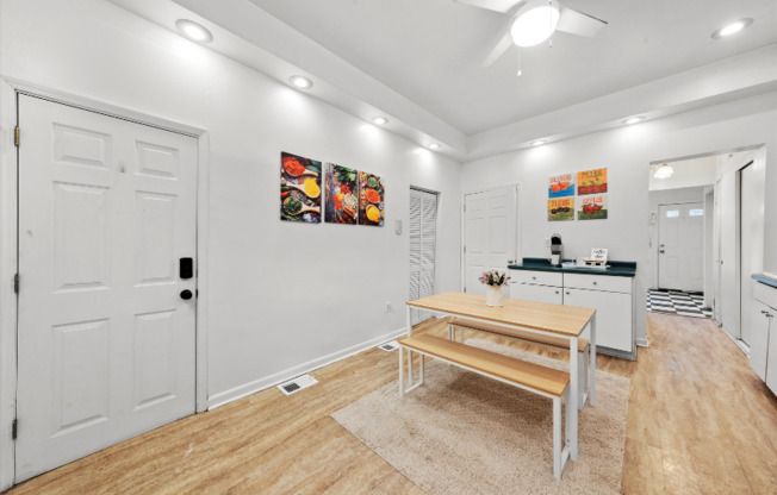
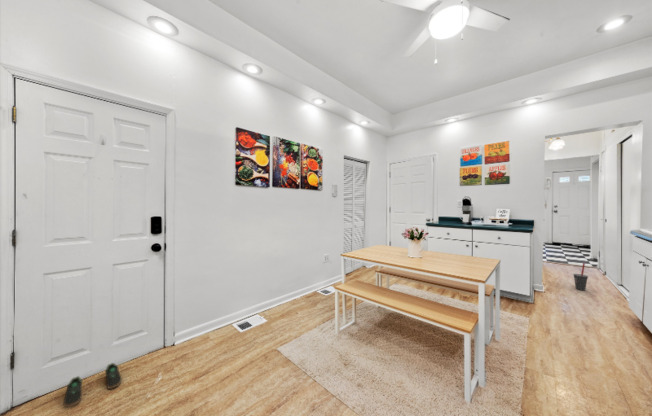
+ shoe (106, 377)
+ beverage cup (580, 275)
